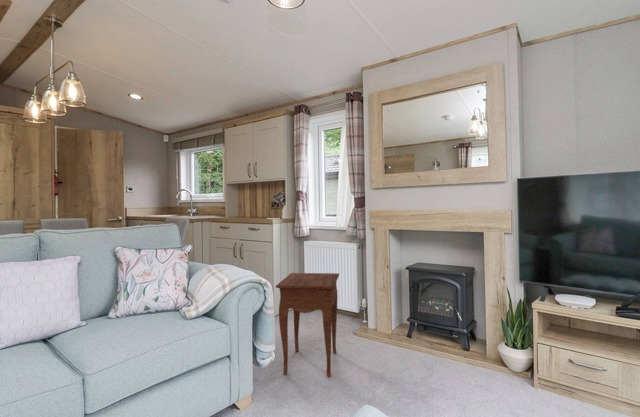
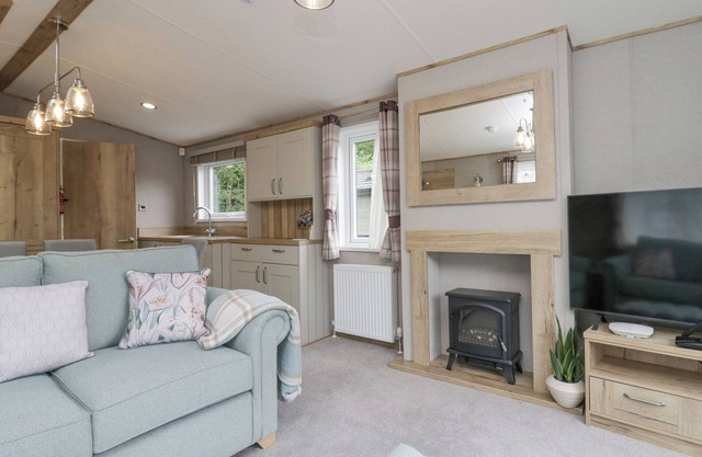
- side table (309, 312)
